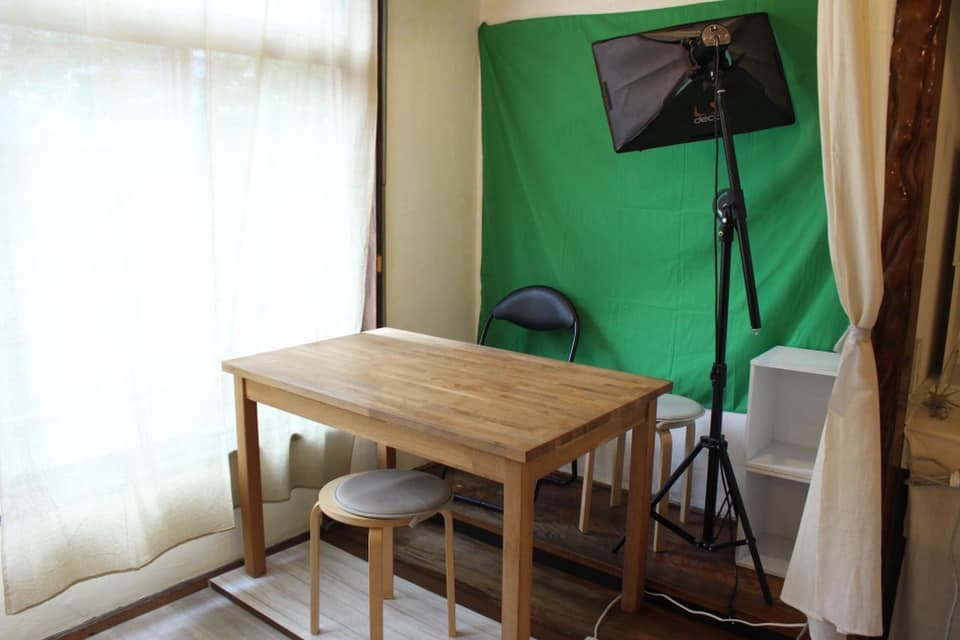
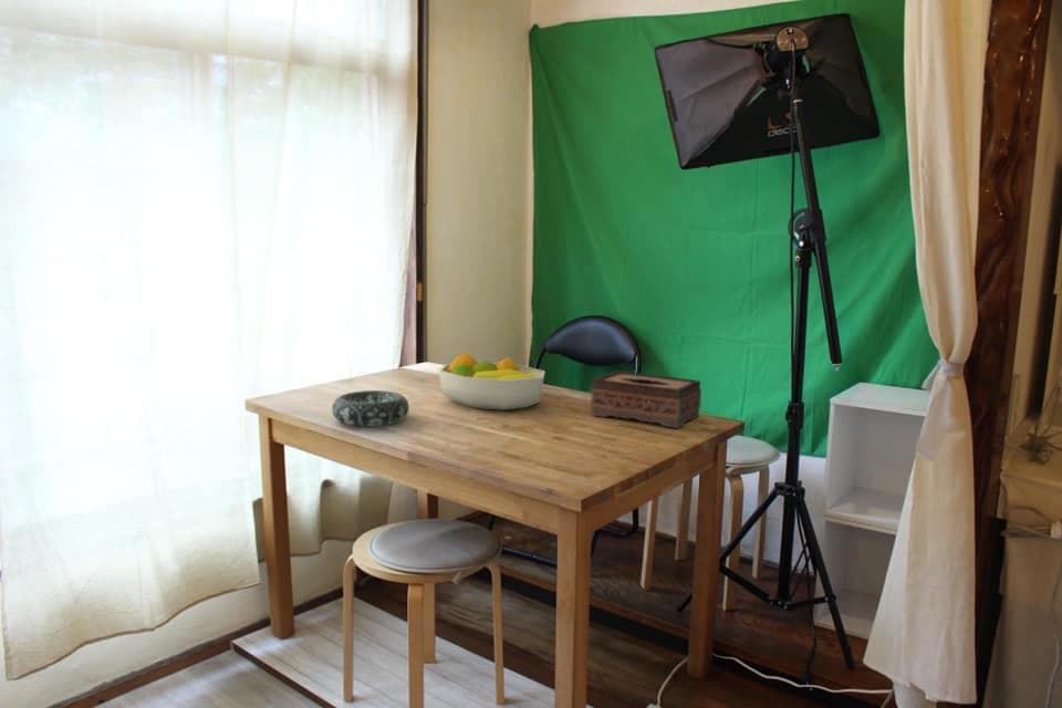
+ fruit bowl (491, 378)
+ decorative bowl (371, 408)
+ tissue box (646, 397)
